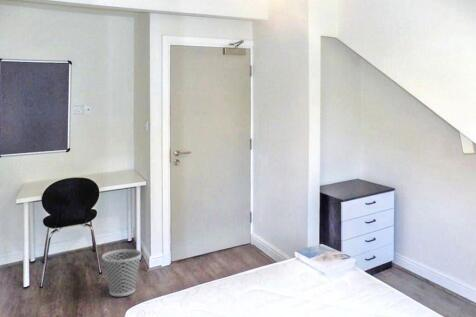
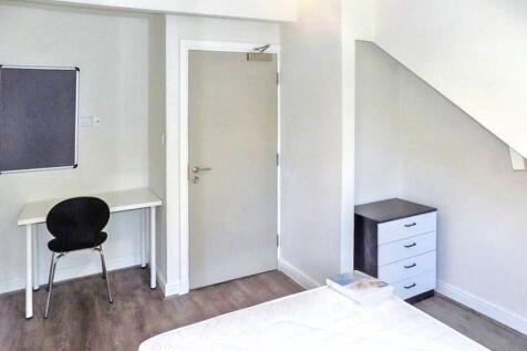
- wastebasket (122, 272)
